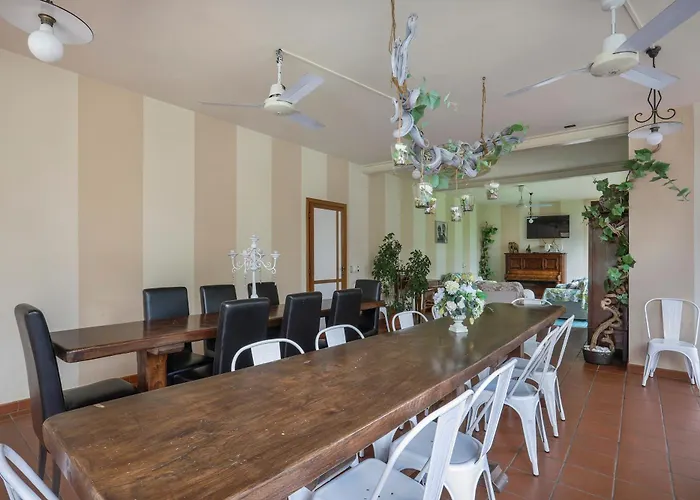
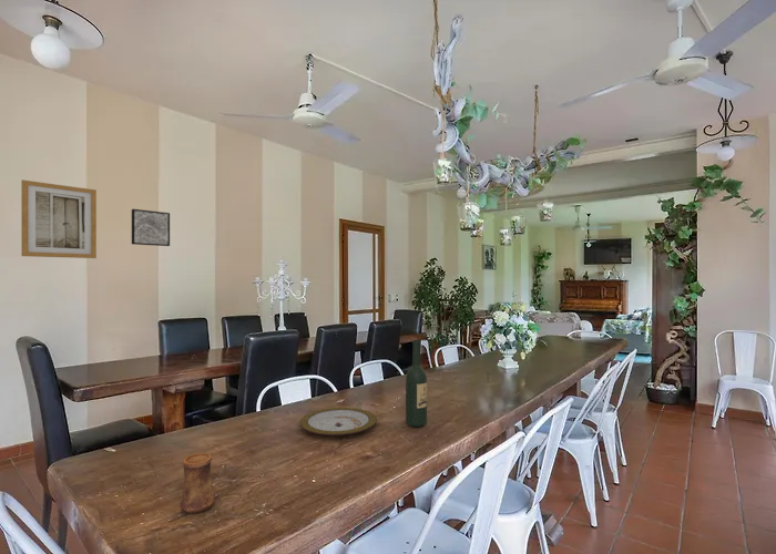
+ wine bottle (416, 382)
+ wall art (151, 227)
+ cup (197, 482)
+ plate (338, 422)
+ wall art (60, 220)
